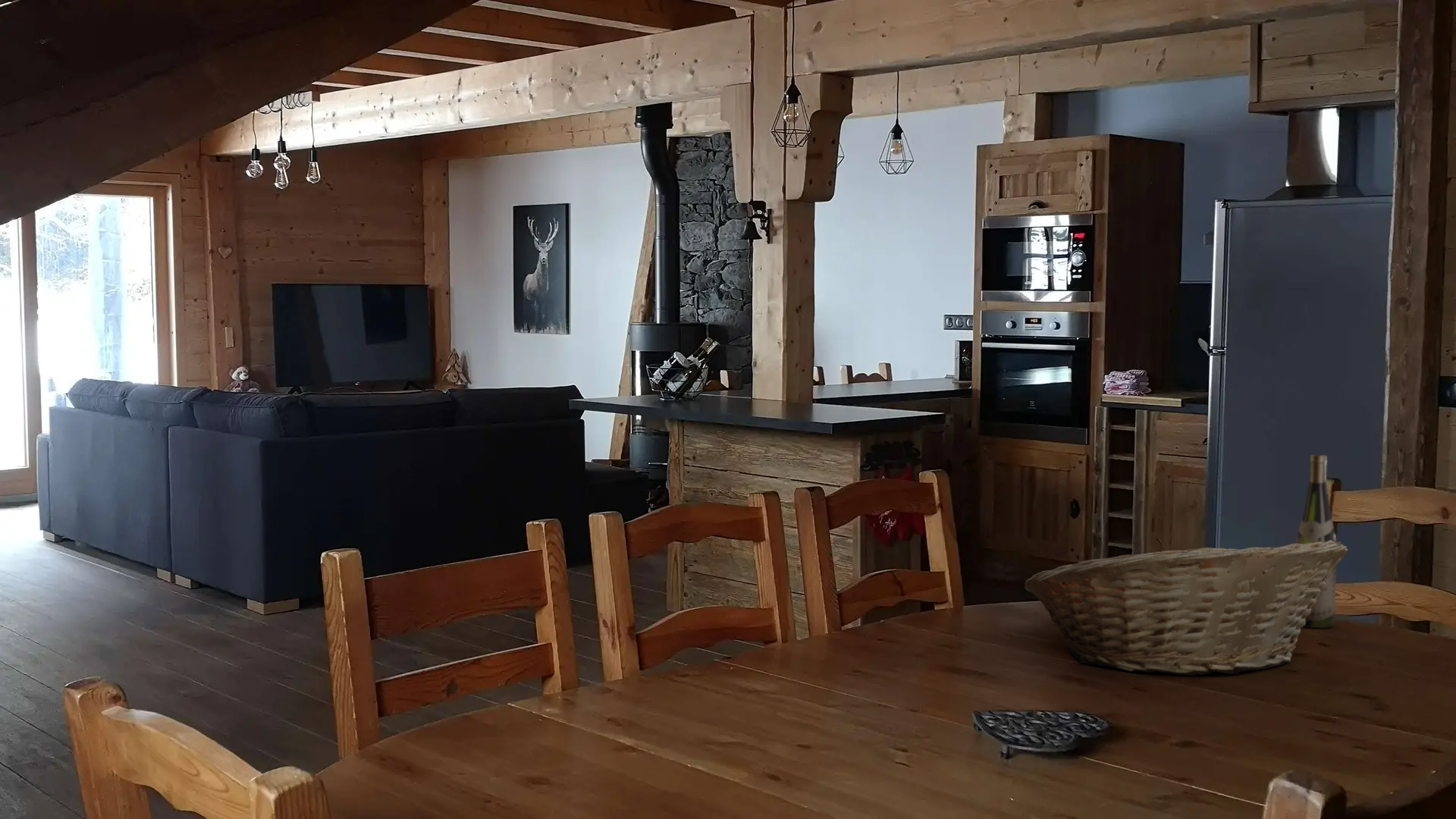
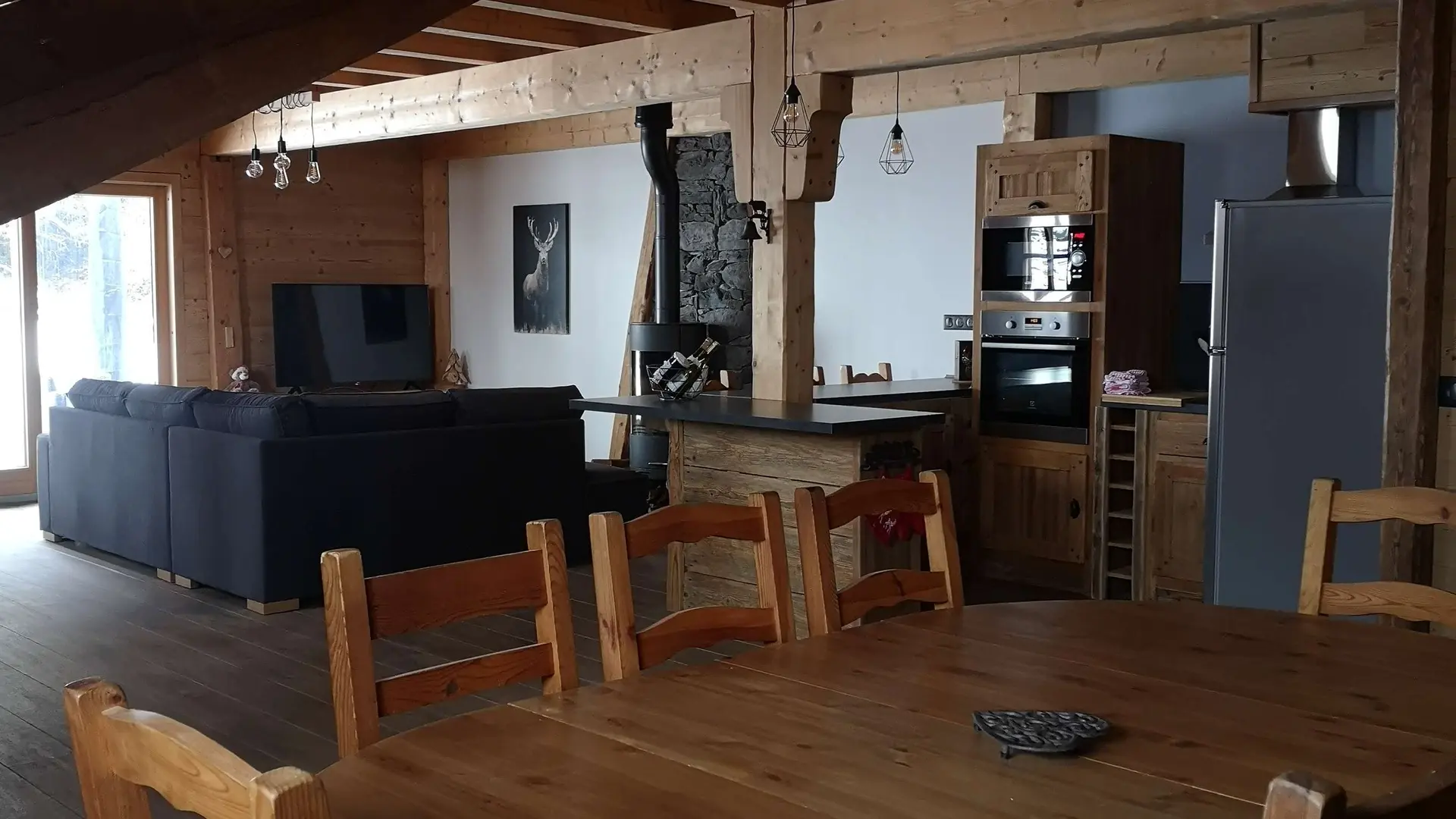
- wine bottle (1316, 540)
- fruit basket (1184, 592)
